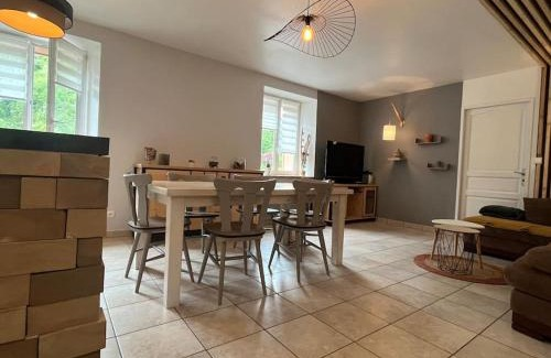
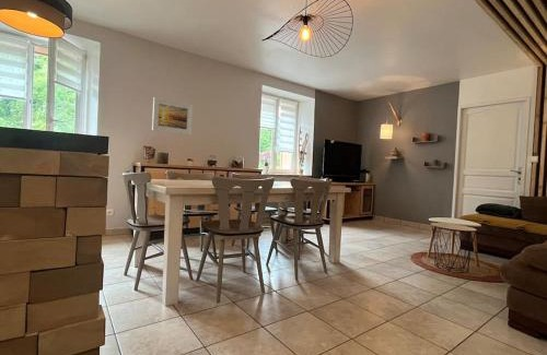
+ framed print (173, 117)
